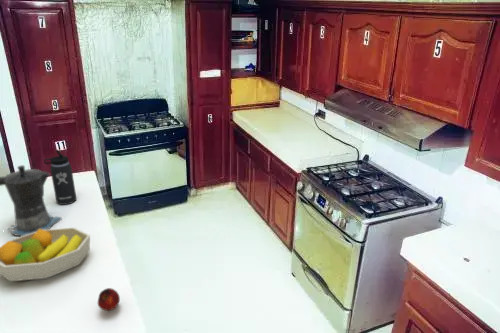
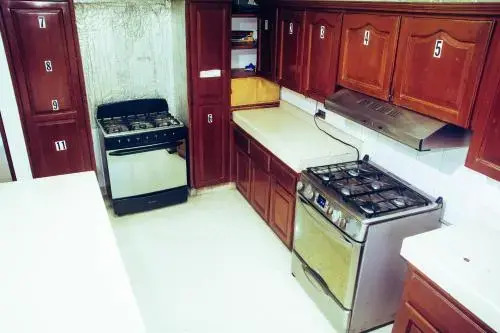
- apple (109, 300)
- coffee maker (27, 196)
- thermos bottle (59, 176)
- fruit bowl (43, 251)
